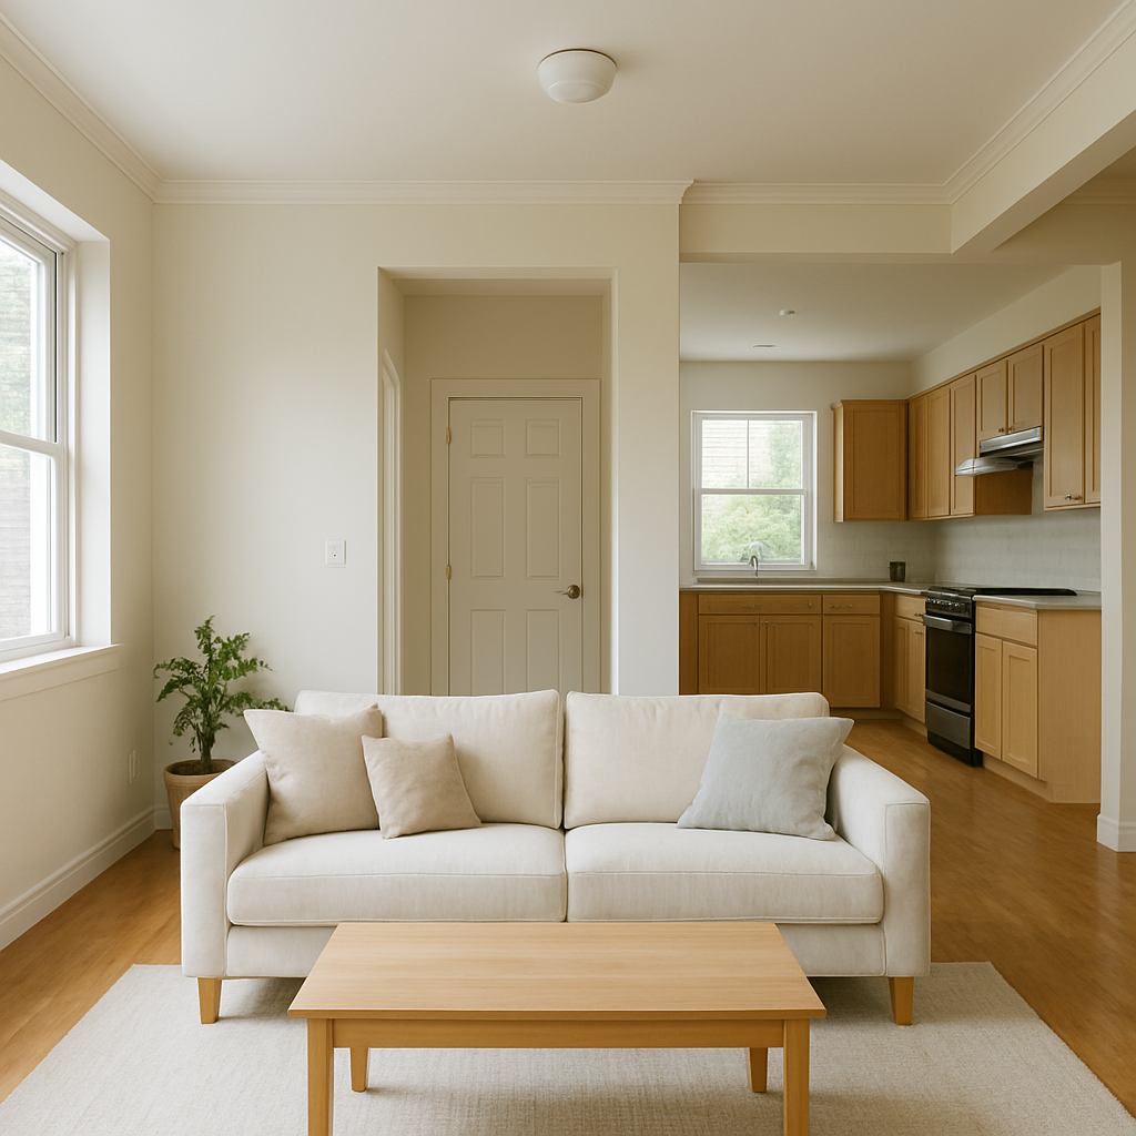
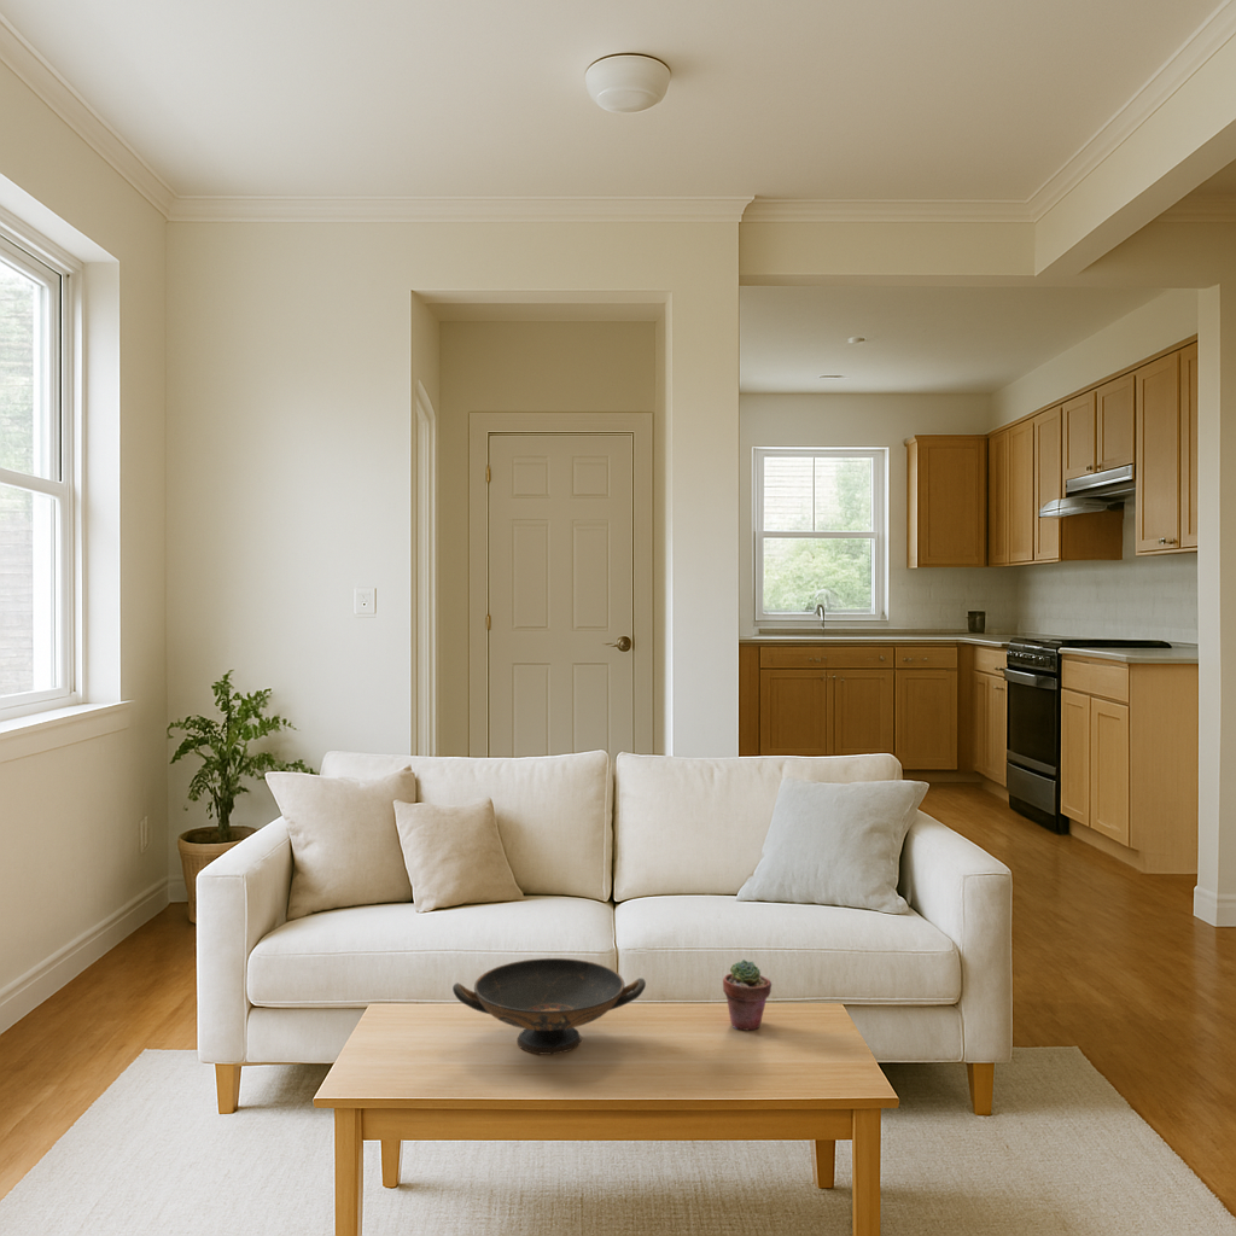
+ decorative bowl (549, 1010)
+ potted succulent (746, 992)
